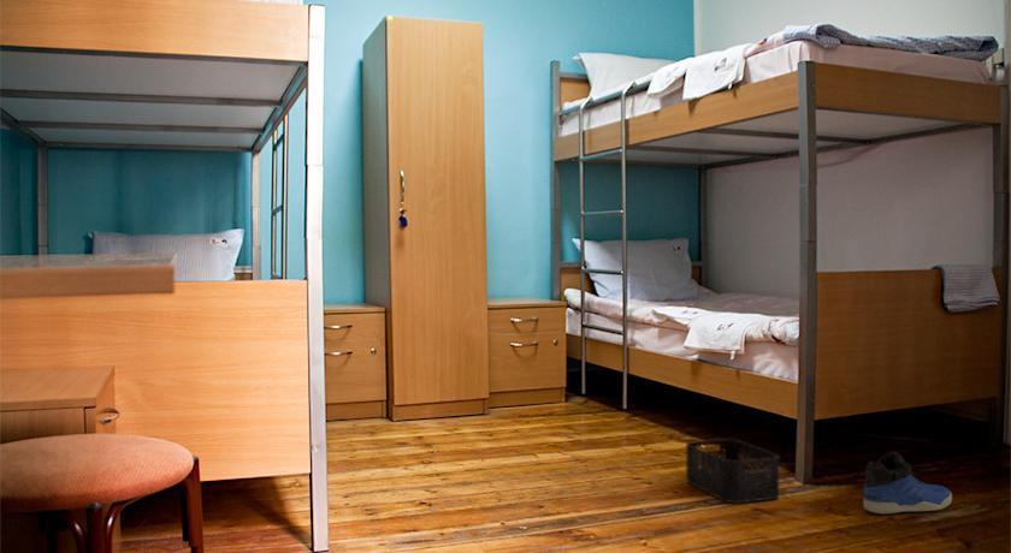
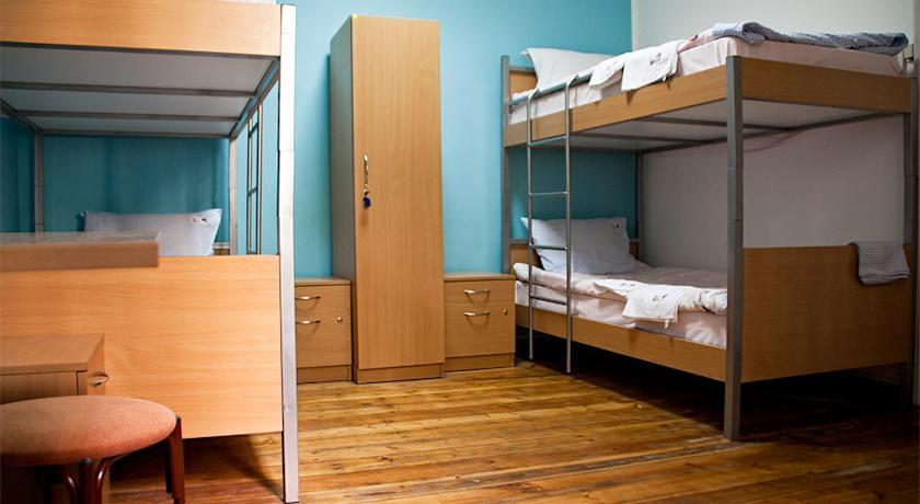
- storage bin (731, 469)
- sneaker (907, 480)
